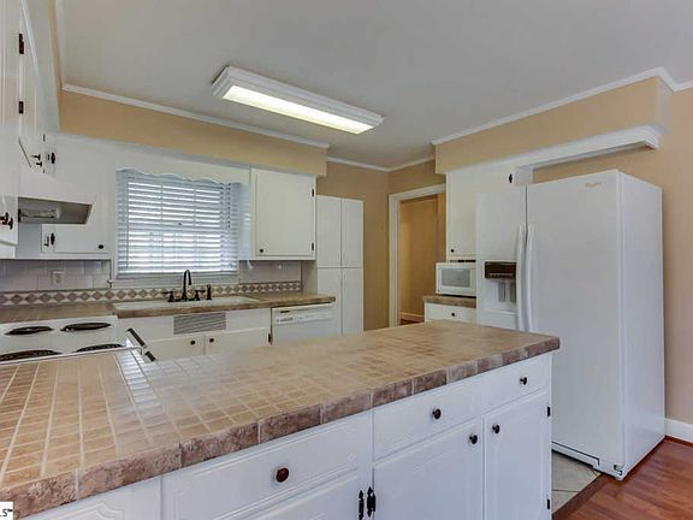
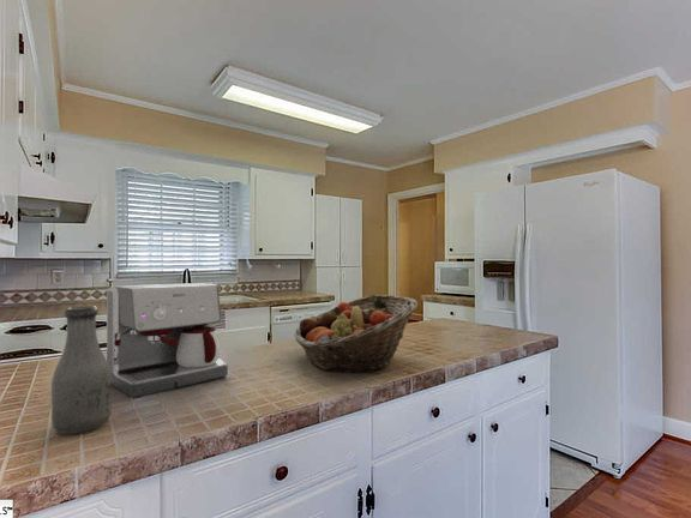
+ fruit basket (354, 327)
+ bottle (82, 366)
+ coffee maker (169, 331)
